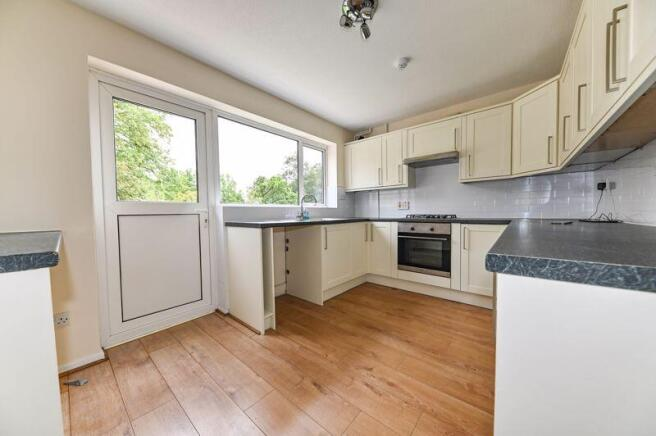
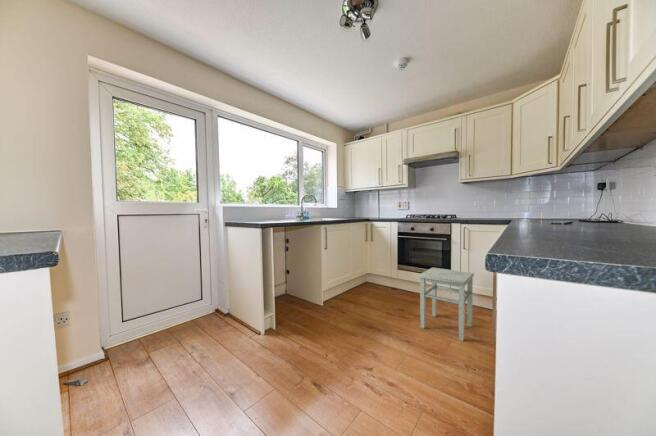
+ stool (446, 300)
